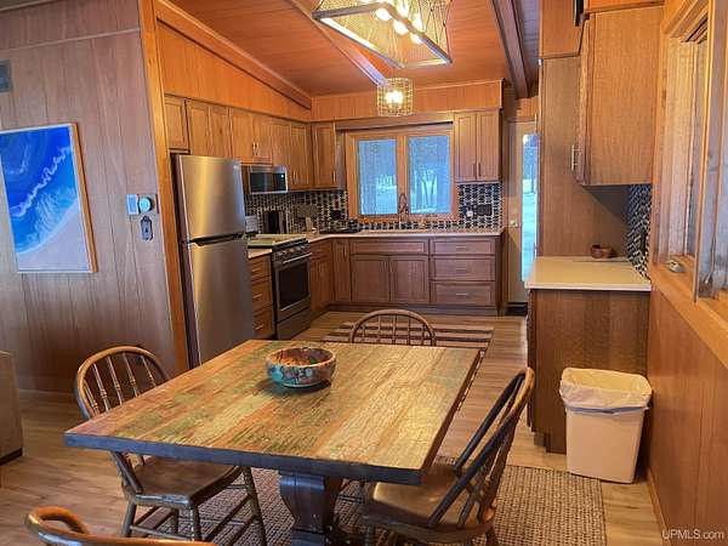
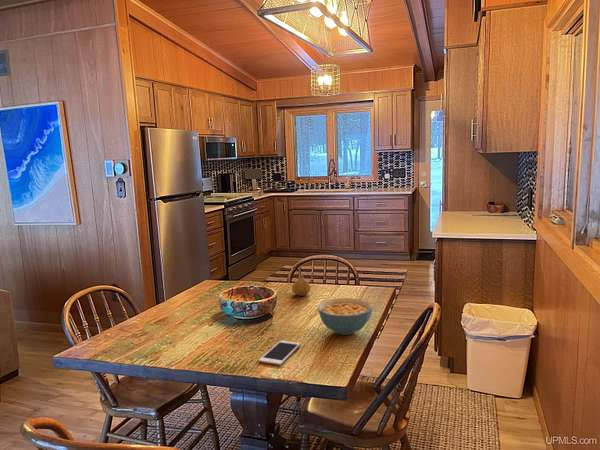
+ fruit (301, 284)
+ cell phone (280, 352)
+ cereal bowl (345, 319)
